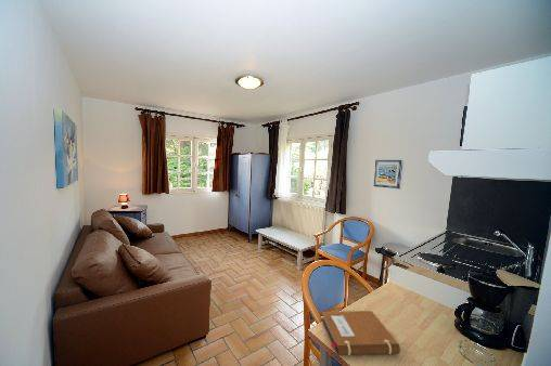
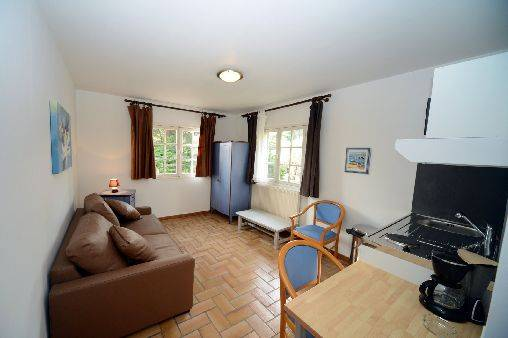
- notebook (355, 331)
